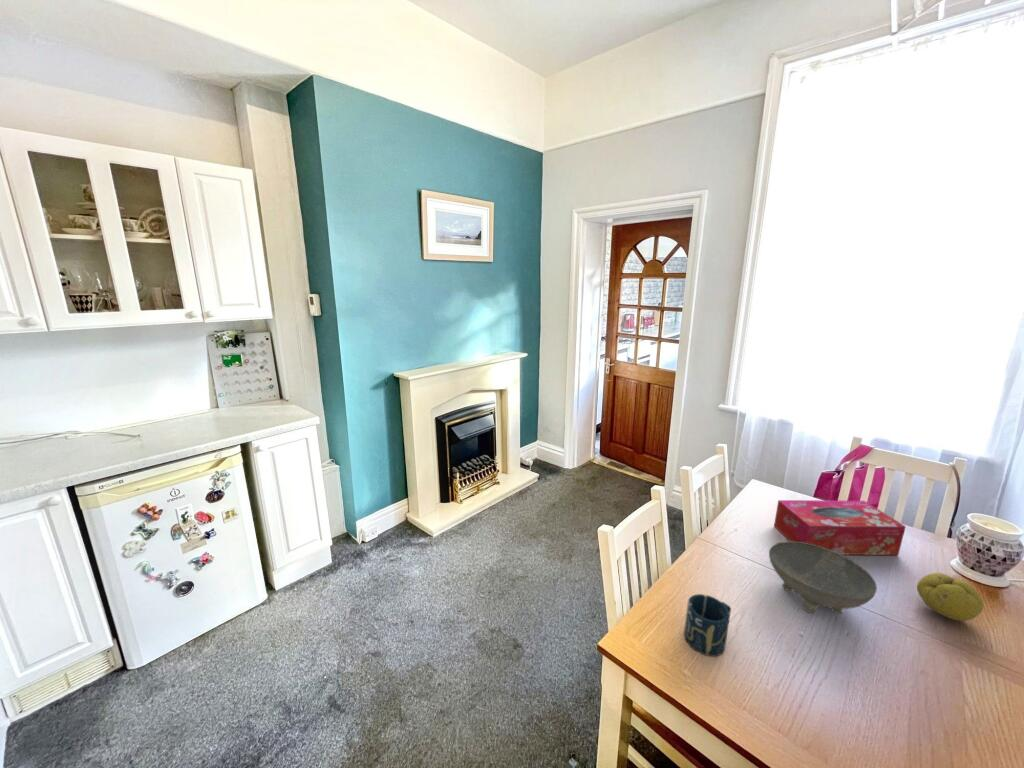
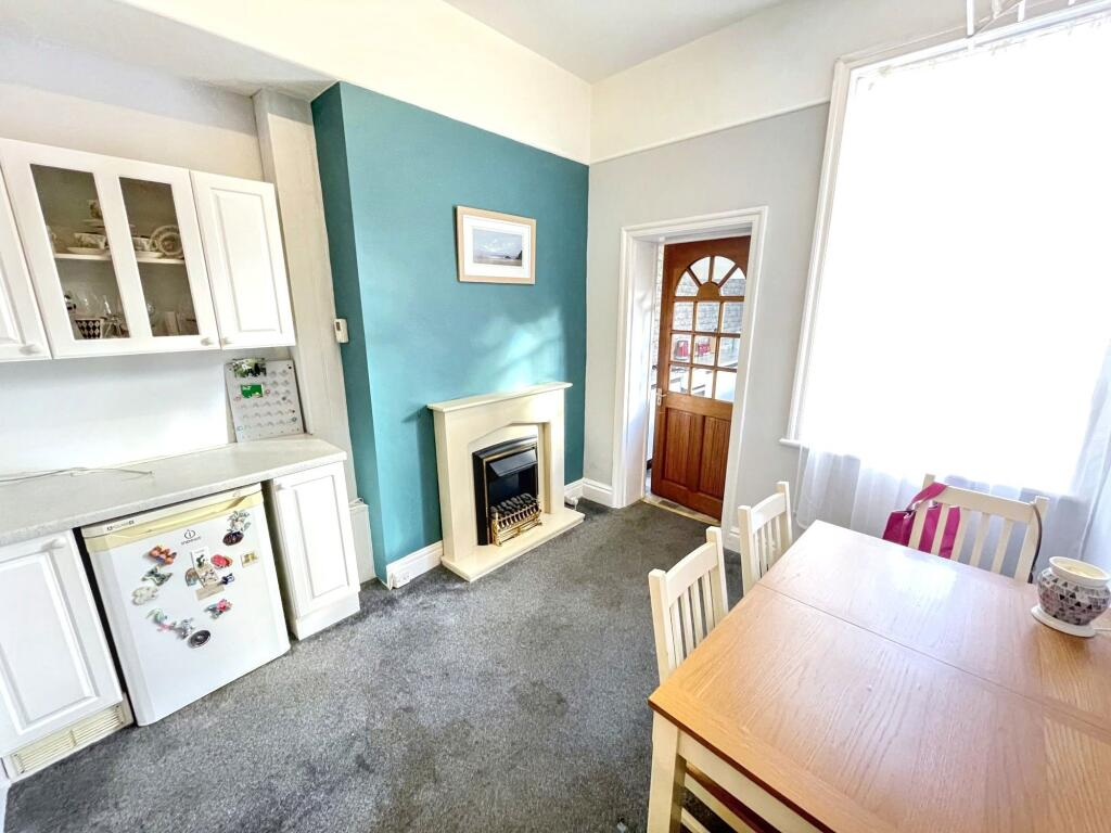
- tissue box (835, 526)
- bowl (817, 582)
- cup (710, 621)
- fruit (949, 597)
